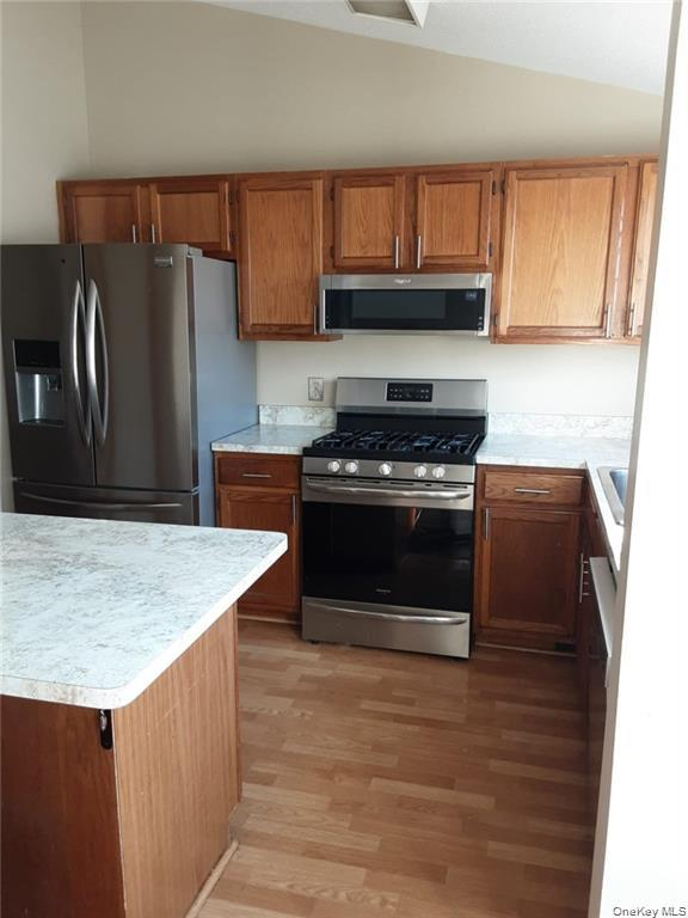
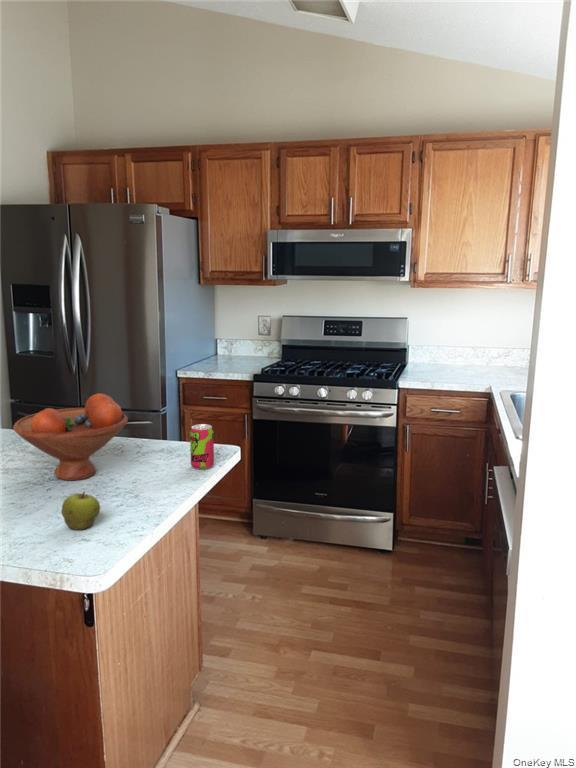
+ beverage can (202, 446)
+ apple (81, 508)
+ fruit bowl (73, 436)
